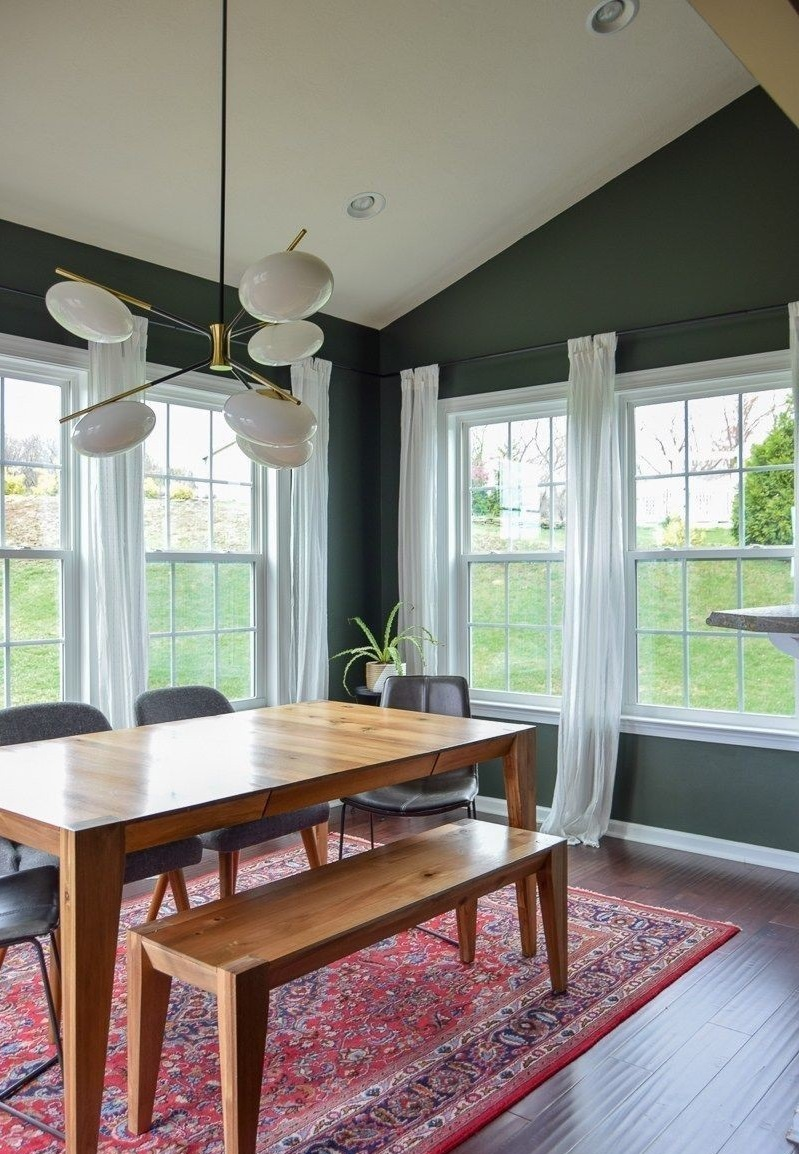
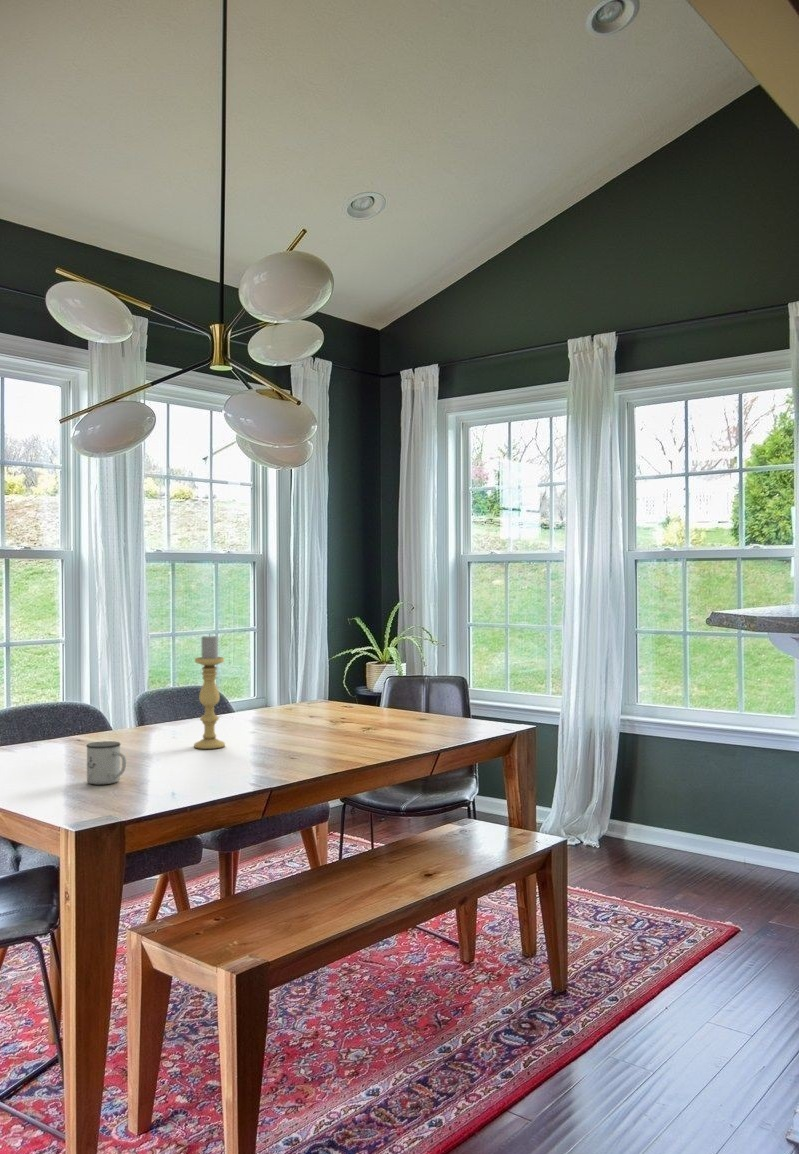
+ candle holder (209, 689)
+ mug (108, 763)
